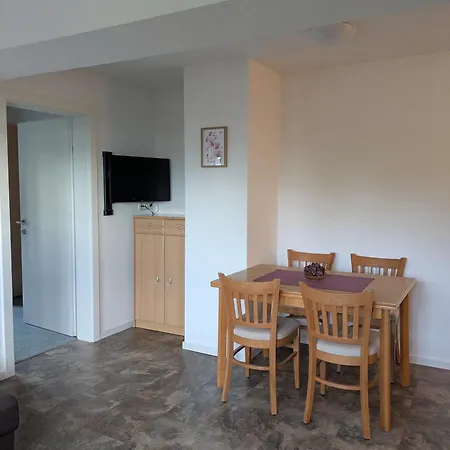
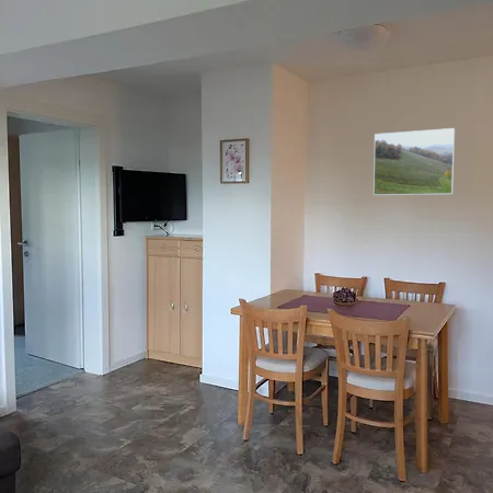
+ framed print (412, 162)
